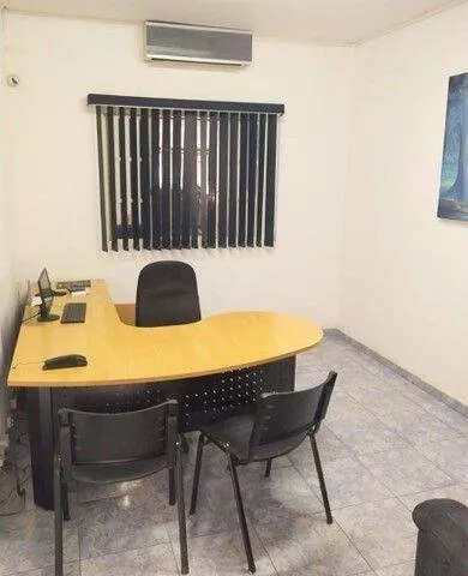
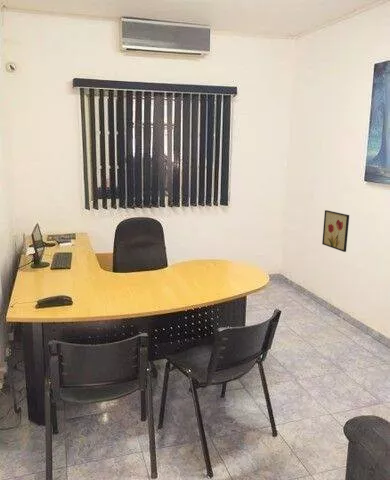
+ wall art (335, 230)
